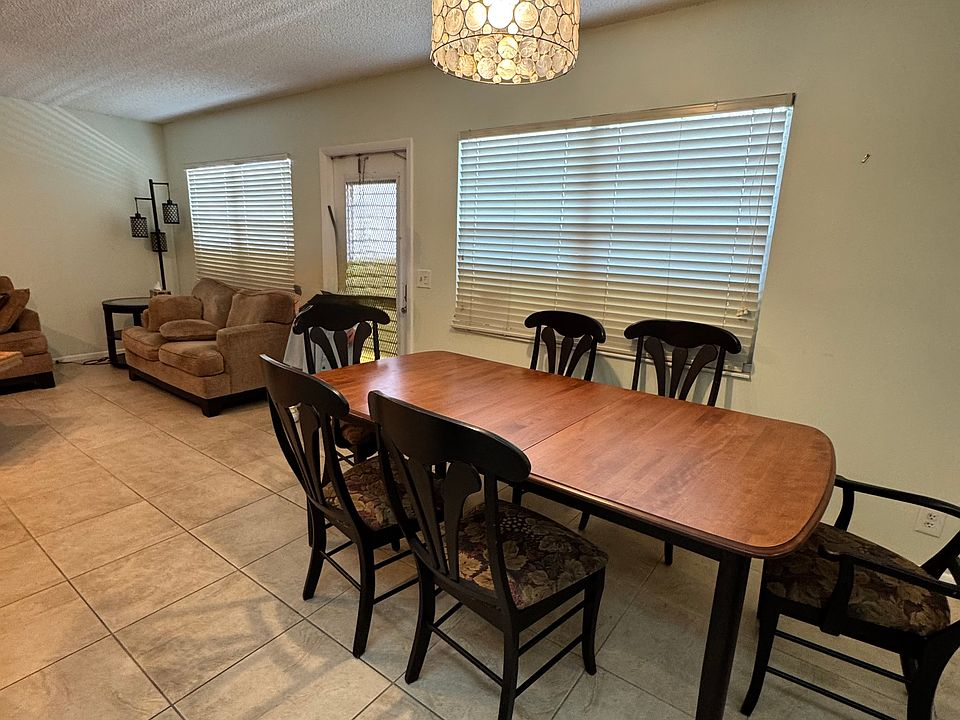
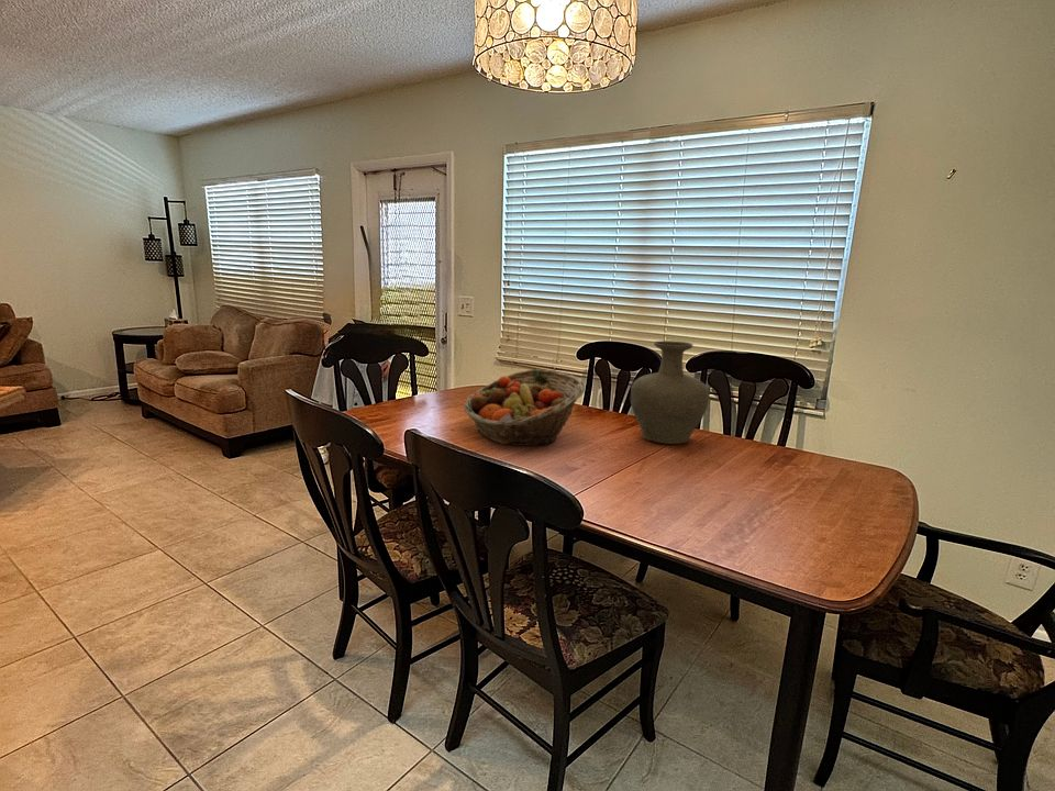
+ fruit basket (523, 404)
+ vase (669, 391)
